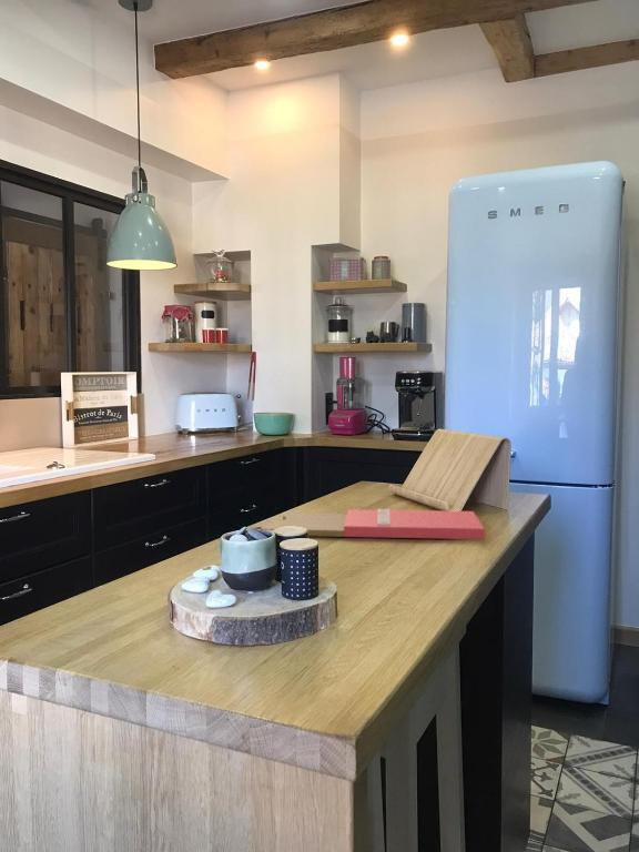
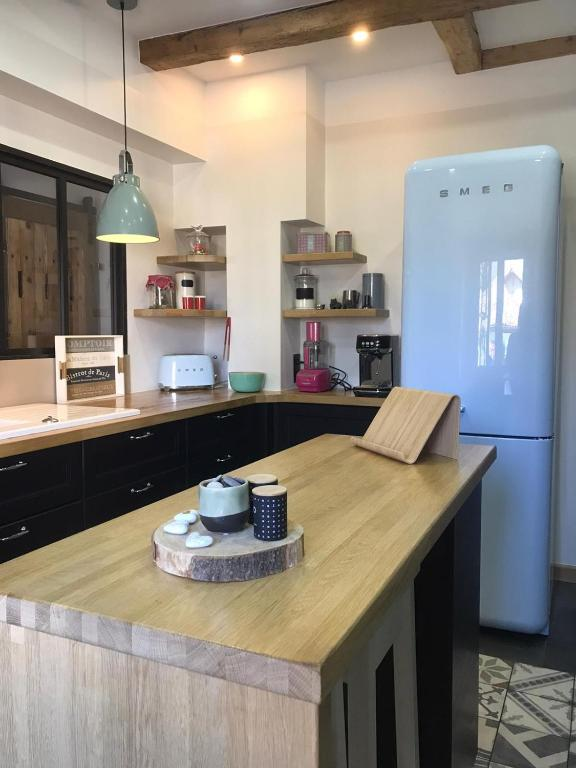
- cutting board (366, 521)
